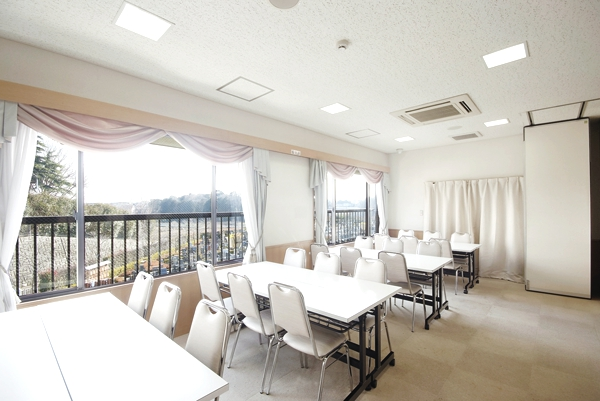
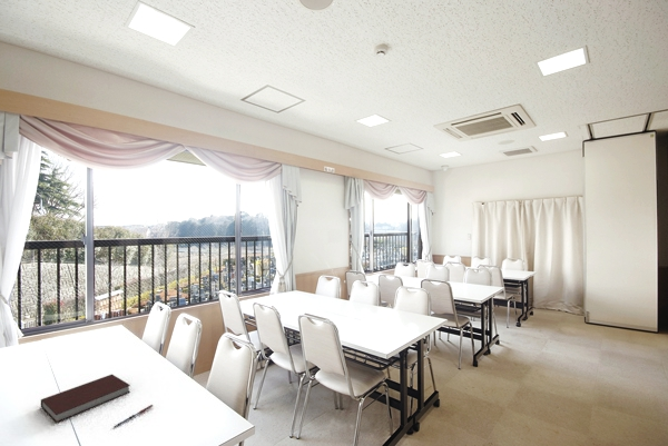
+ notebook (87, 395)
+ pen (134, 415)
